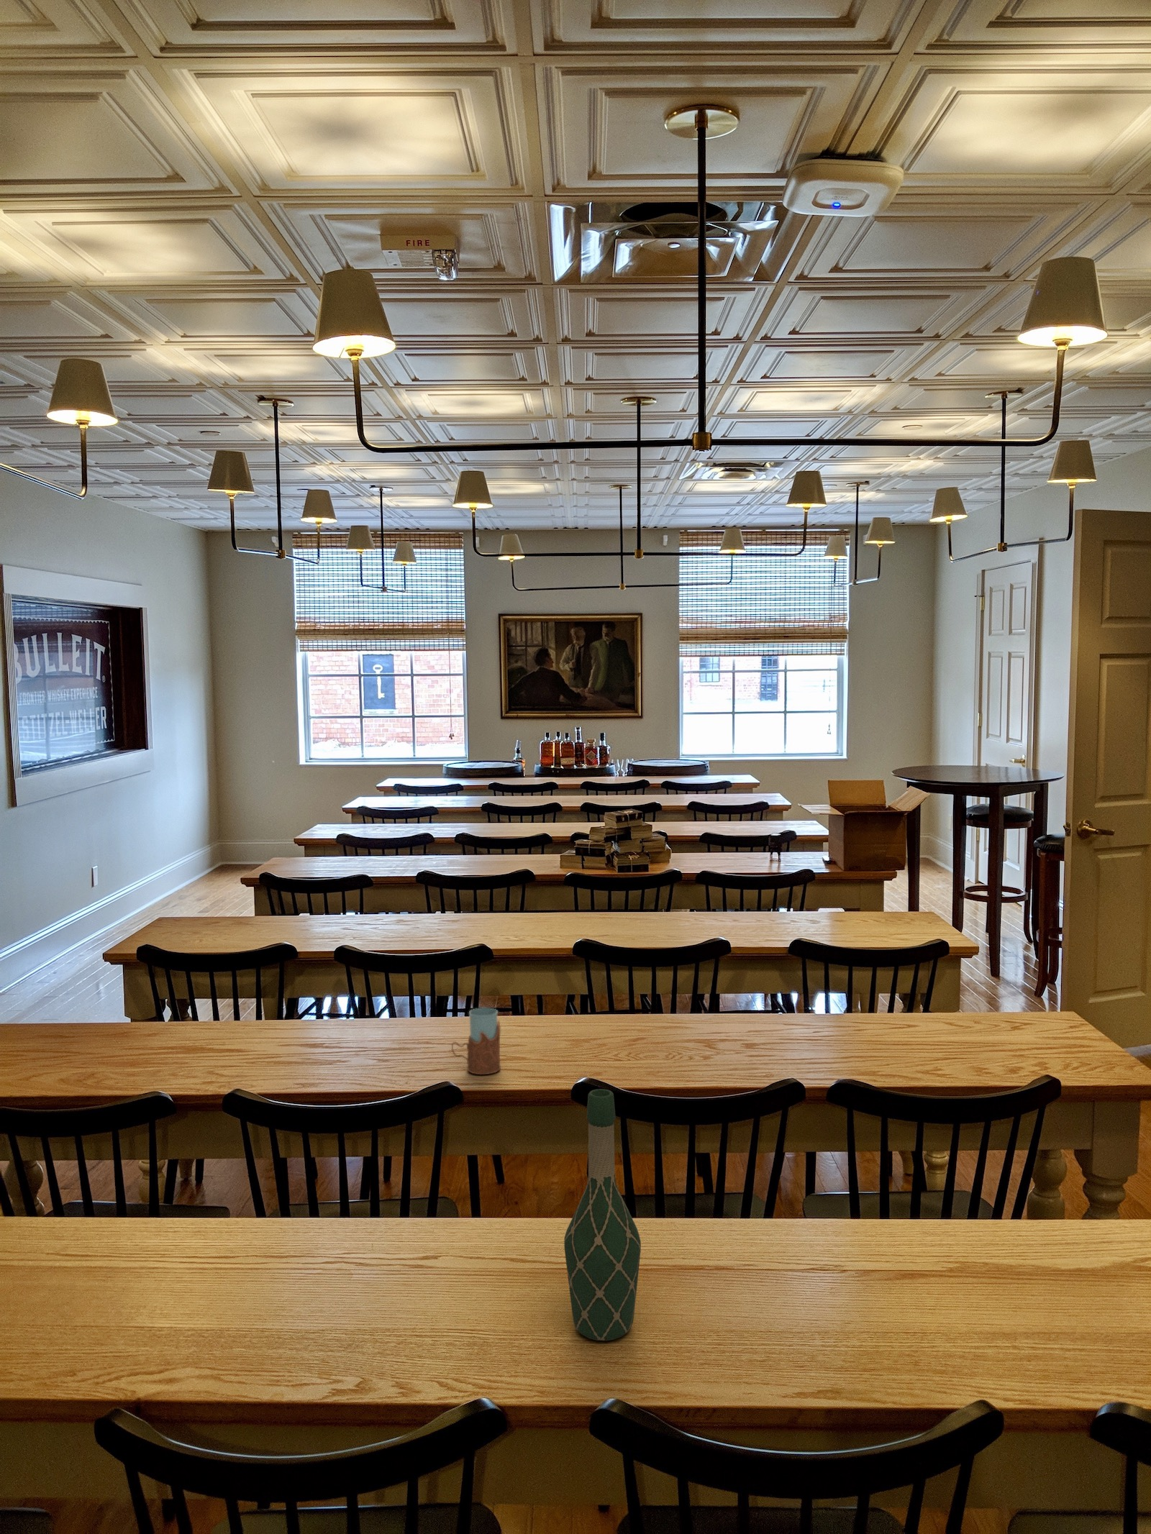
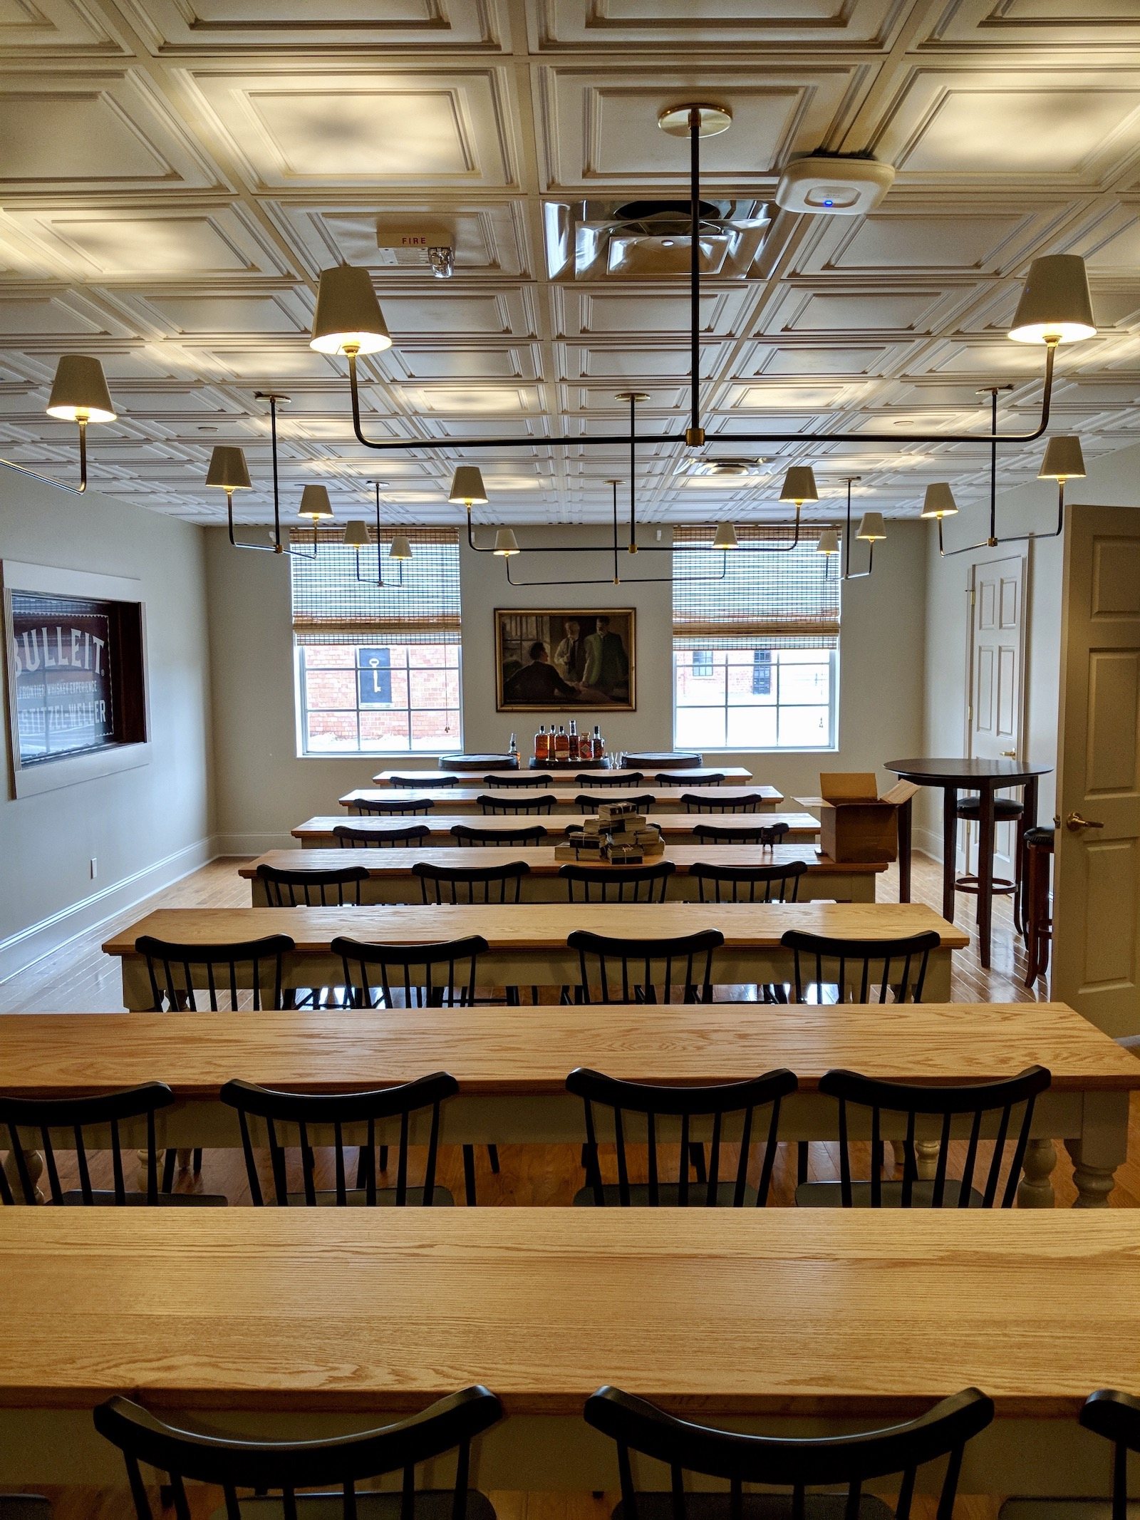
- drinking glass (475, 1041)
- wine bottle (601, 1210)
